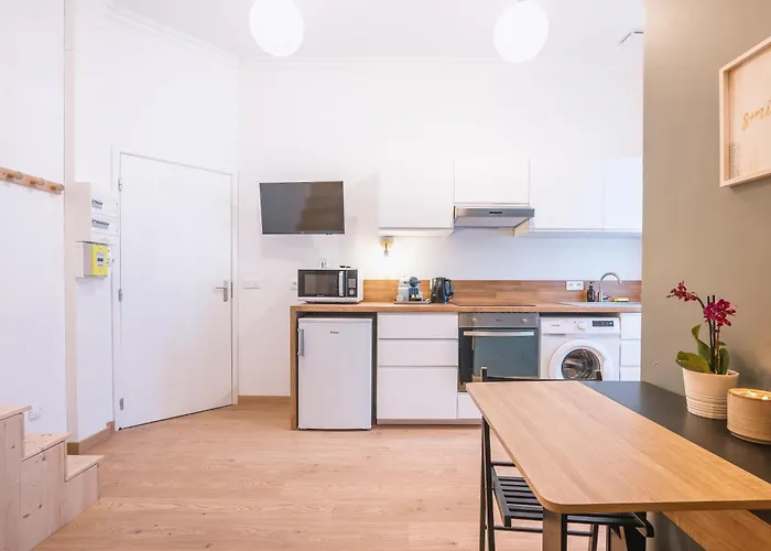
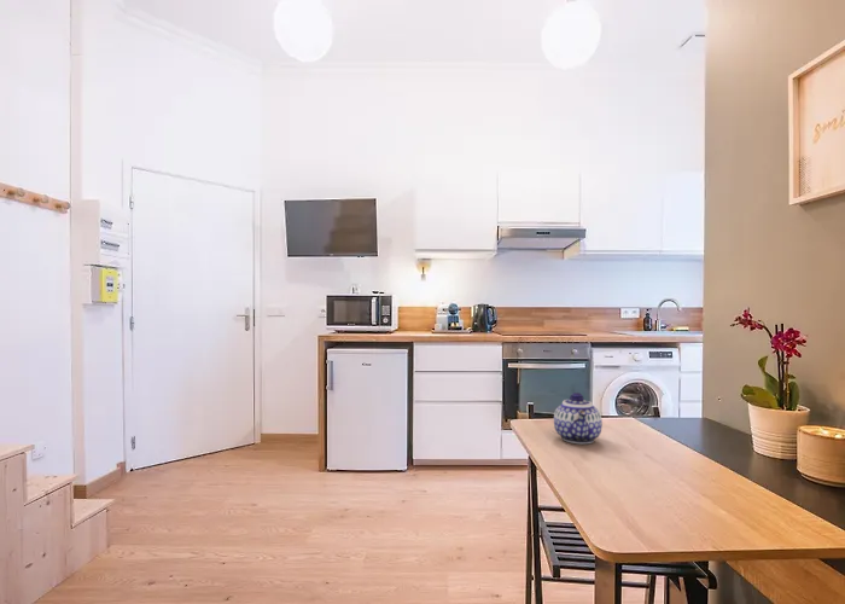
+ teapot (577, 416)
